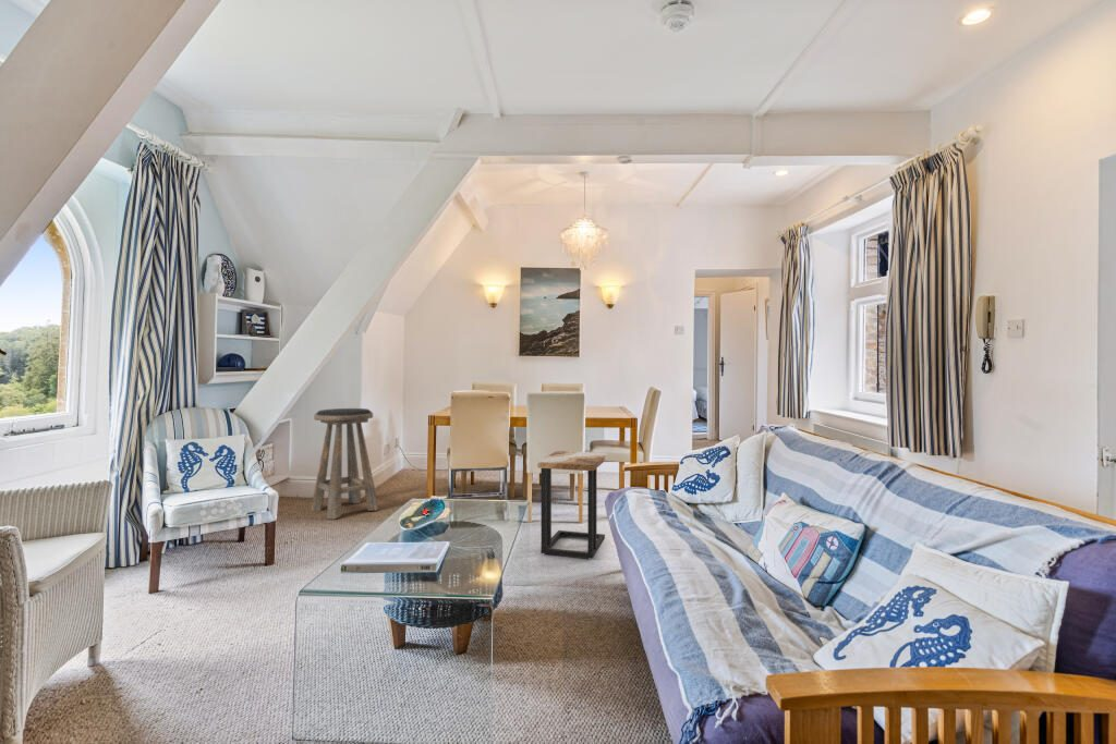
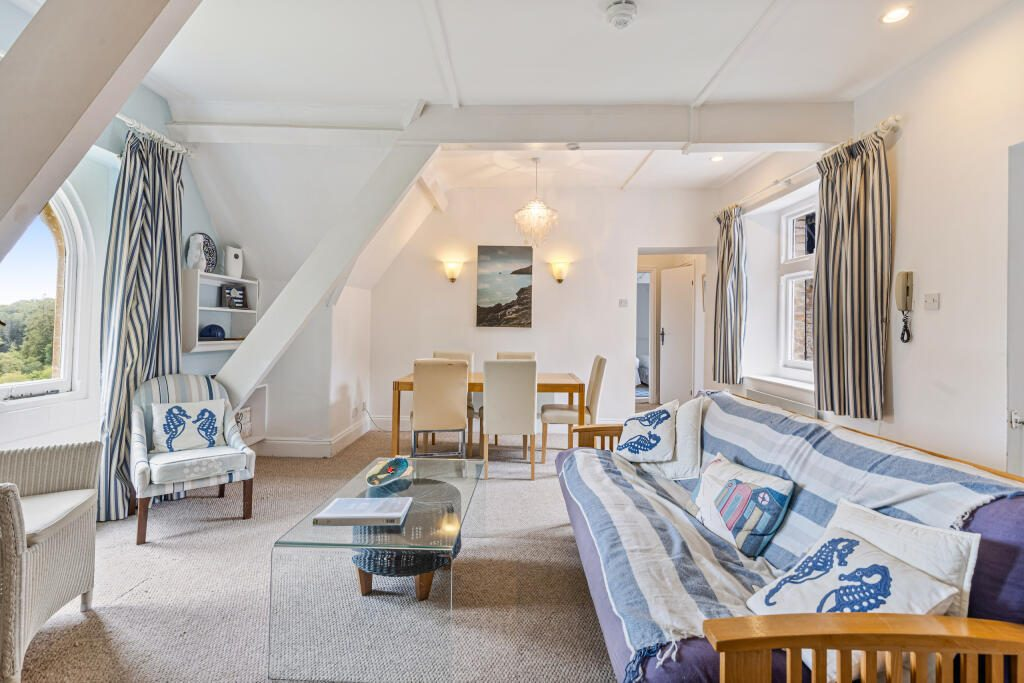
- side table (587, 502)
- stool (341, 460)
